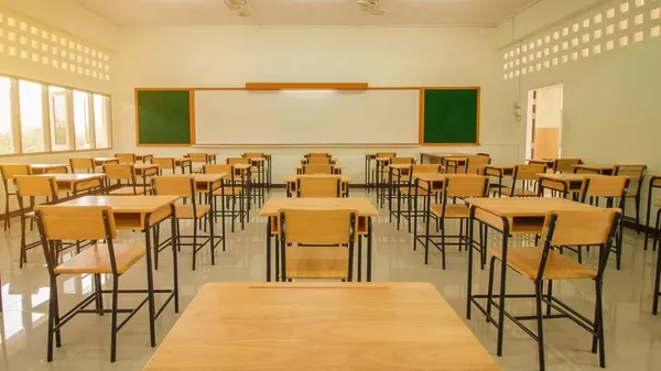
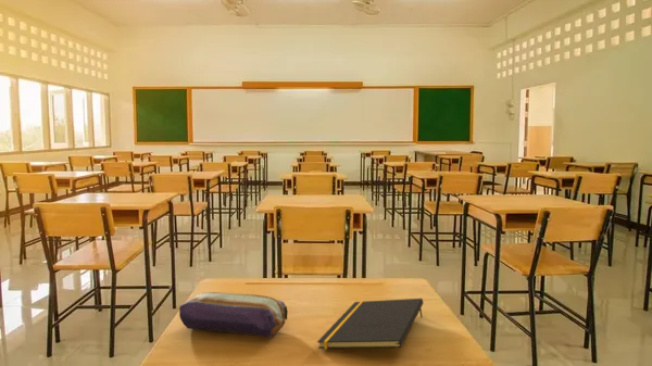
+ notepad (374, 321)
+ pencil case (234, 313)
